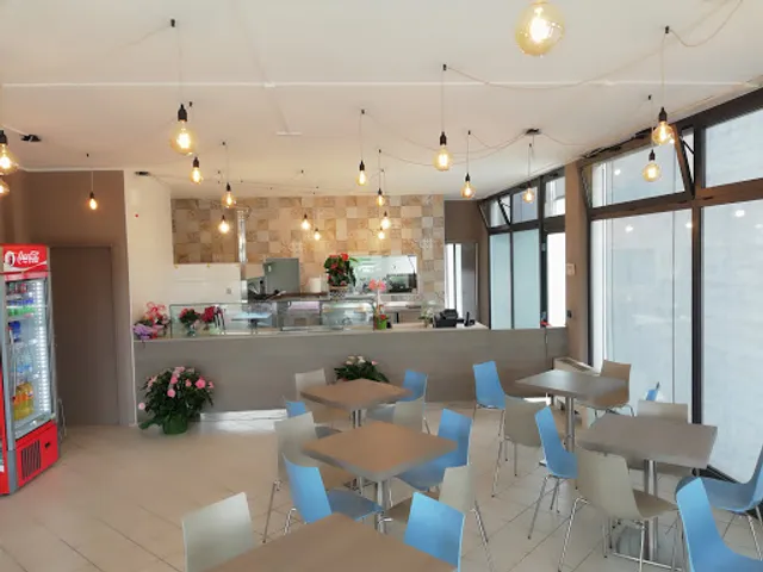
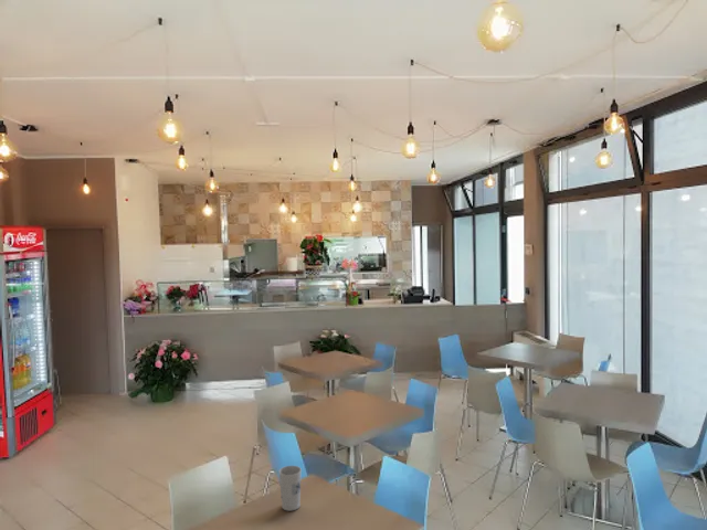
+ cup (291, 488)
